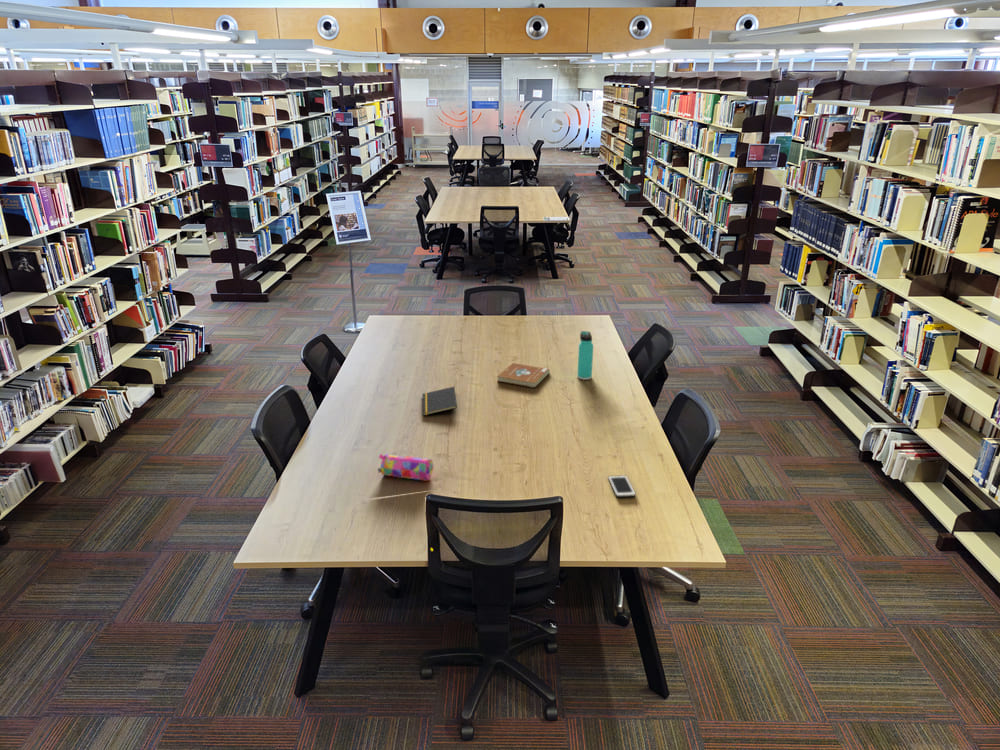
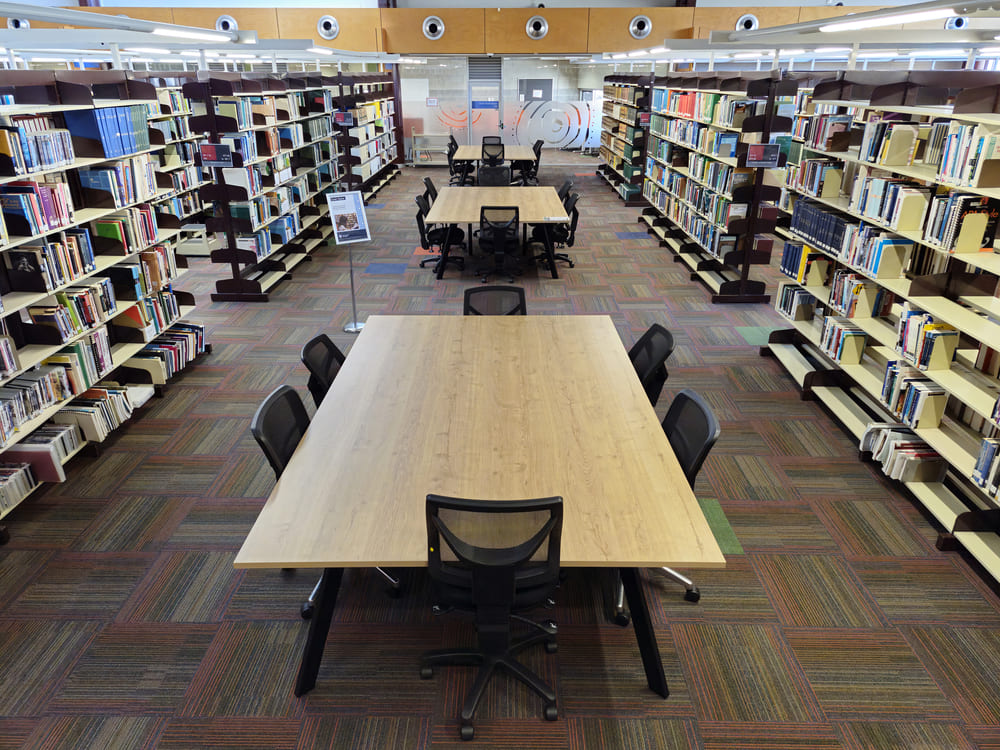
- notepad (439, 400)
- book (523, 374)
- cell phone (621, 486)
- thermos bottle (585, 354)
- pencil case (405, 467)
